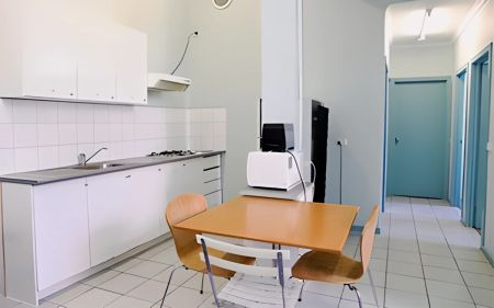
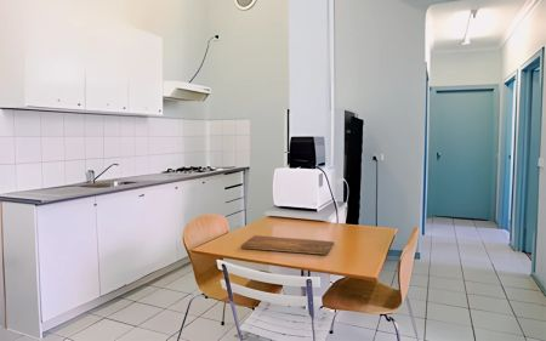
+ cutting board (288, 244)
